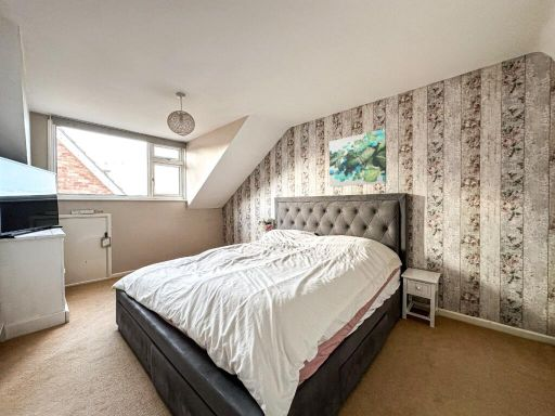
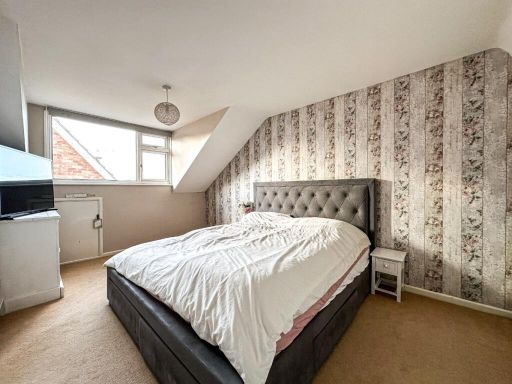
- wall art (356, 160)
